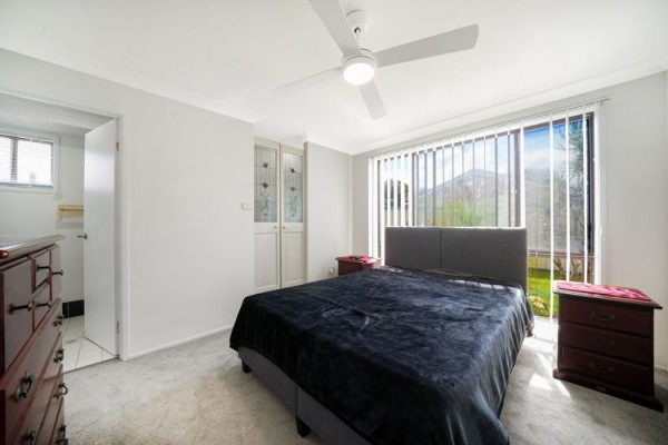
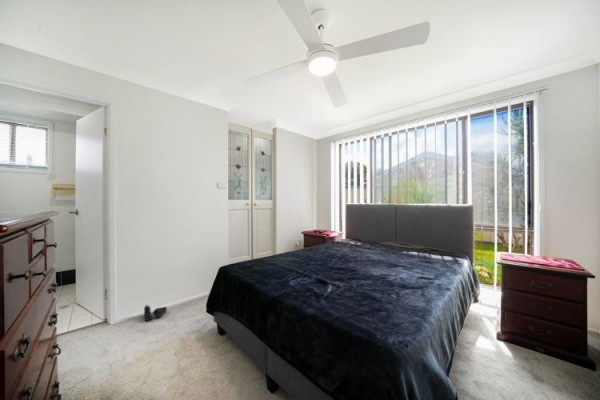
+ boots (156, 310)
